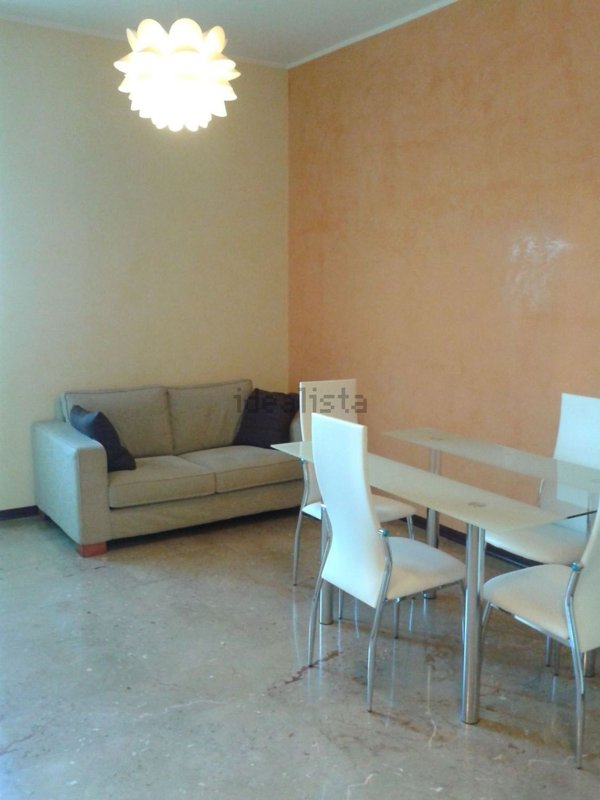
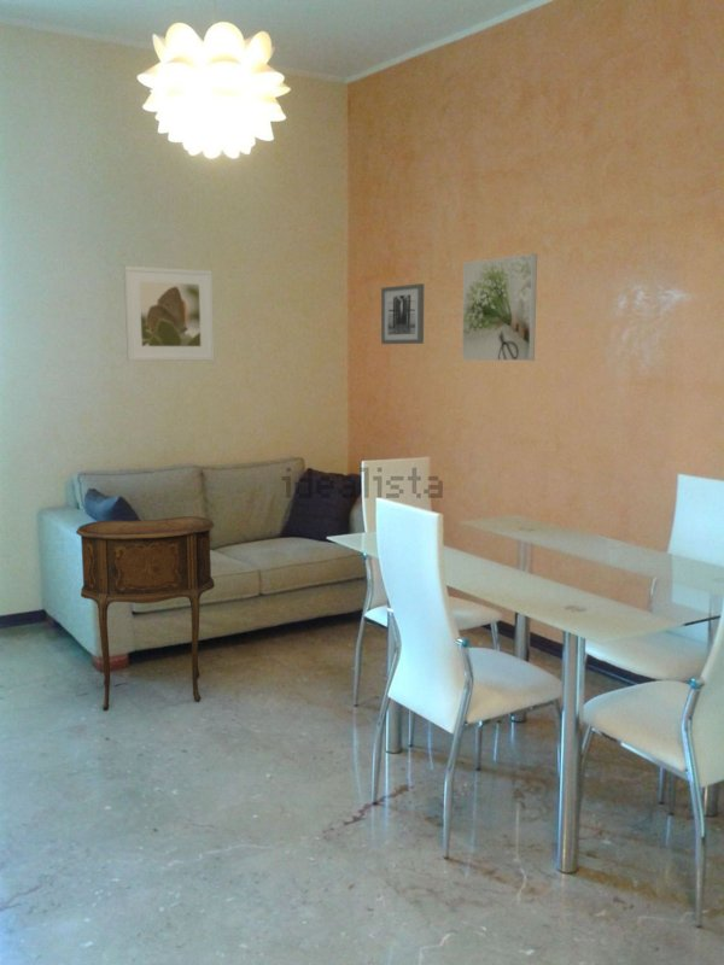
+ wall art (402, 315)
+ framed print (170, 315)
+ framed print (497, 310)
+ side table (148, 602)
